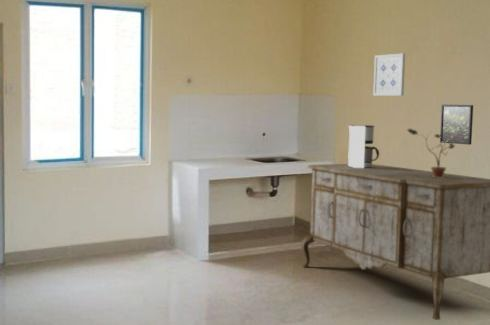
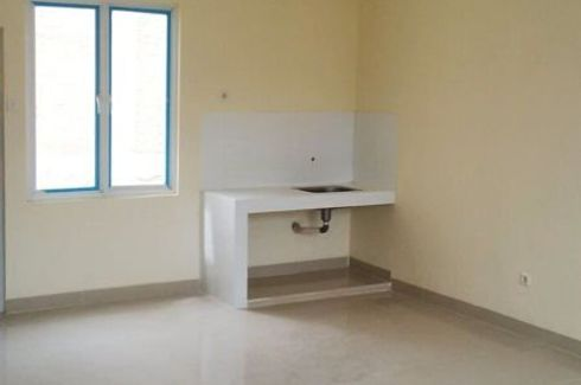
- potted plant (434, 153)
- wall art (388, 75)
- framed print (456, 124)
- sideboard (396, 229)
- coffee maker (364, 146)
